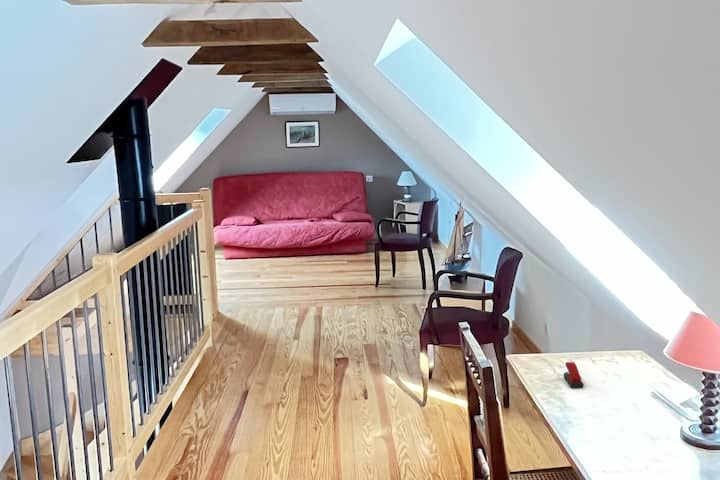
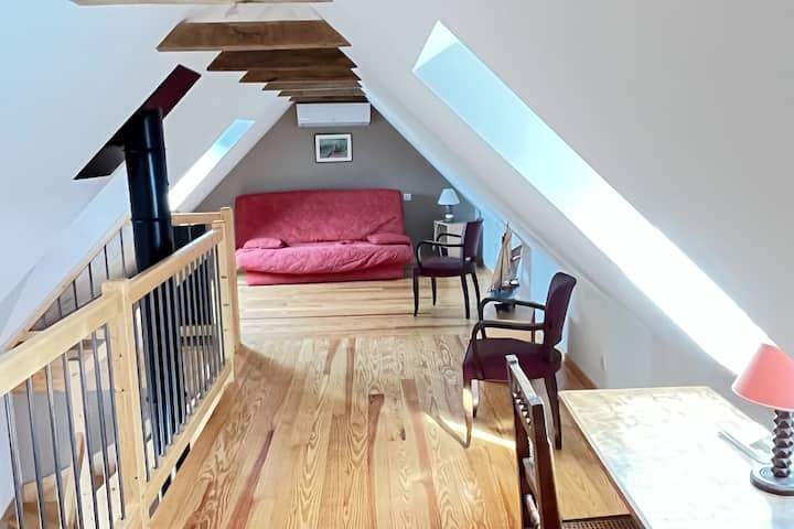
- stapler (572, 373)
